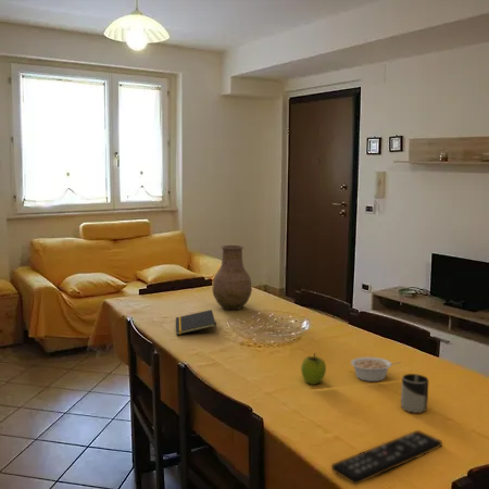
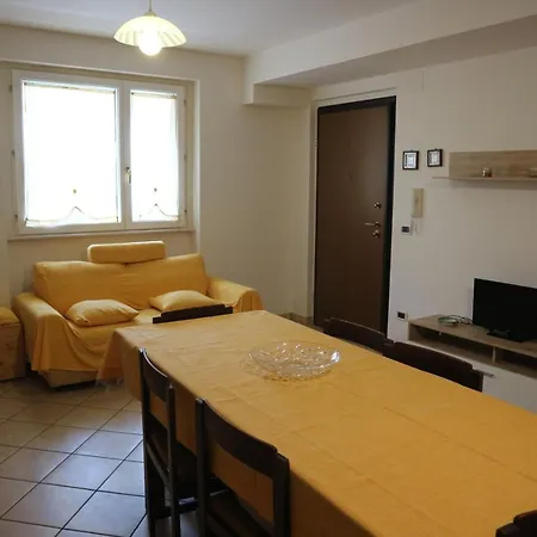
- vase (231, 277)
- fruit (313, 368)
- remote control (389, 453)
- notepad (195, 322)
- cup (416, 391)
- legume (372, 368)
